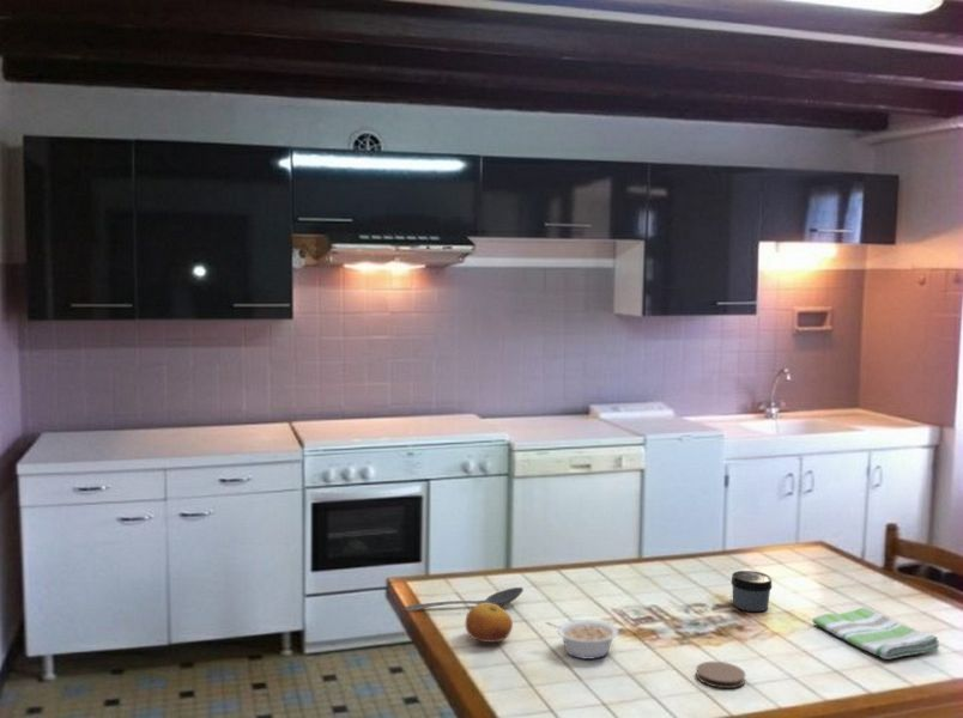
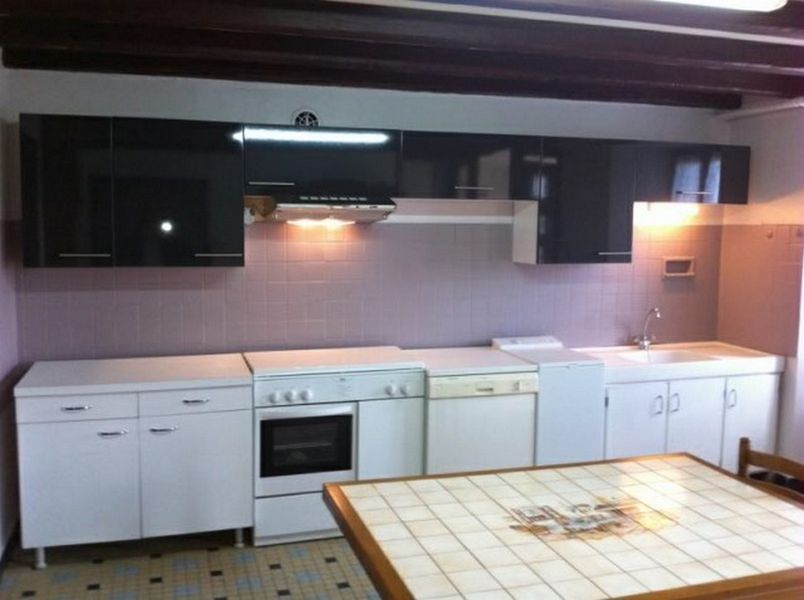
- stirrer (464, 601)
- dish towel (873, 629)
- legume (585, 639)
- coaster (720, 674)
- jar (751, 591)
- fruit (487, 622)
